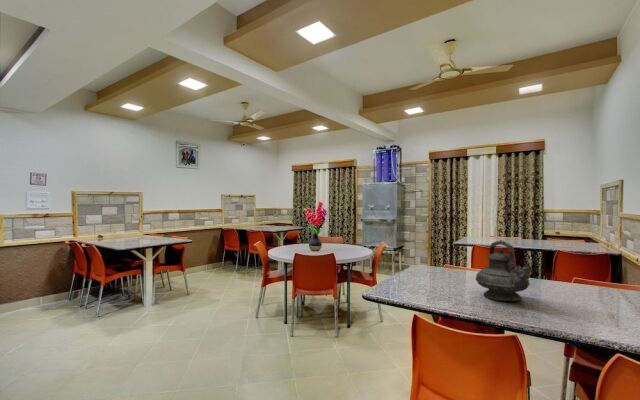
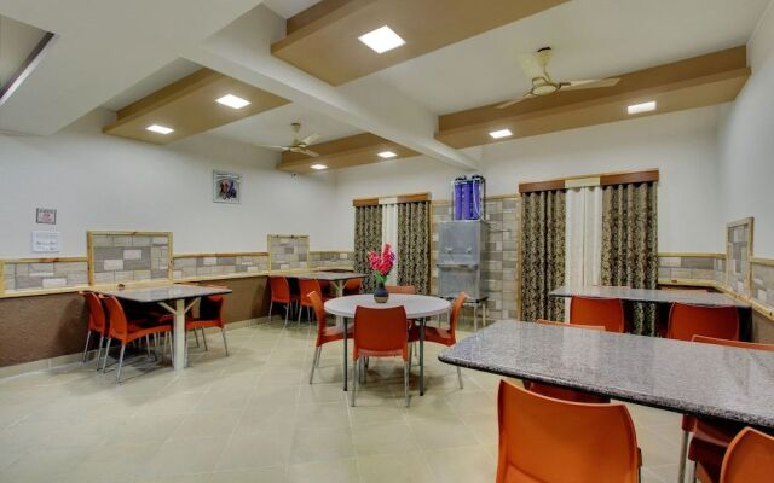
- teapot (506, 270)
